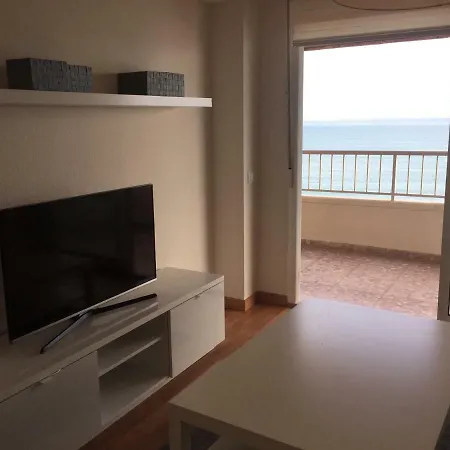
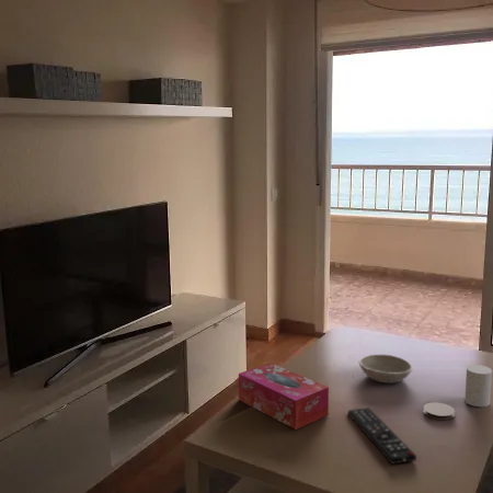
+ tissue box (282, 393)
+ coaster (438, 411)
+ remote control (379, 433)
+ cup (478, 385)
+ bowl (385, 370)
